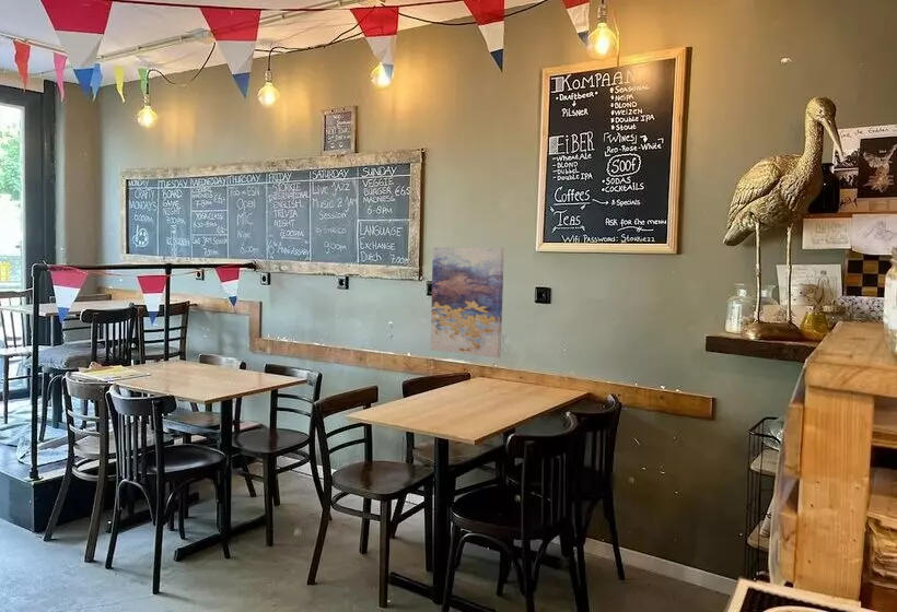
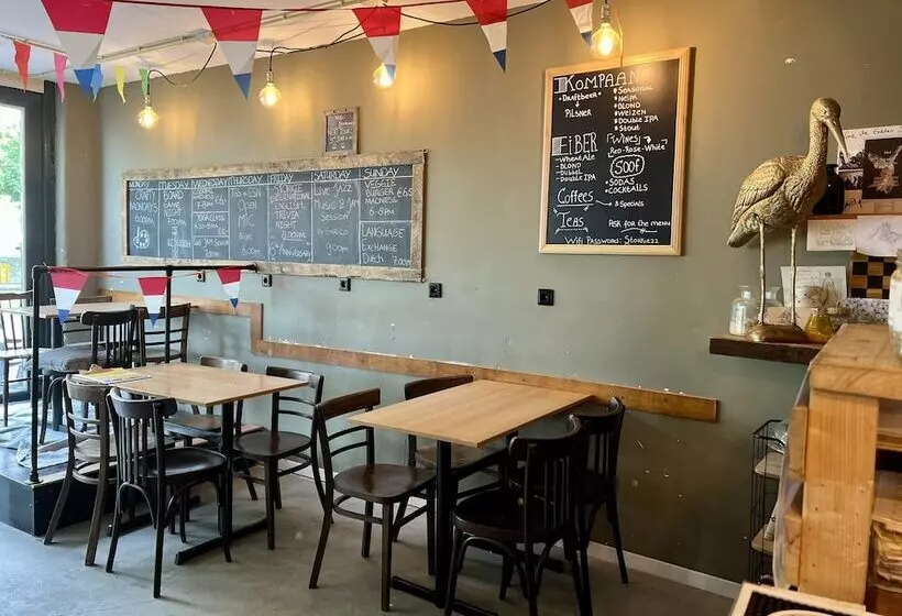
- wall art (466, 301)
